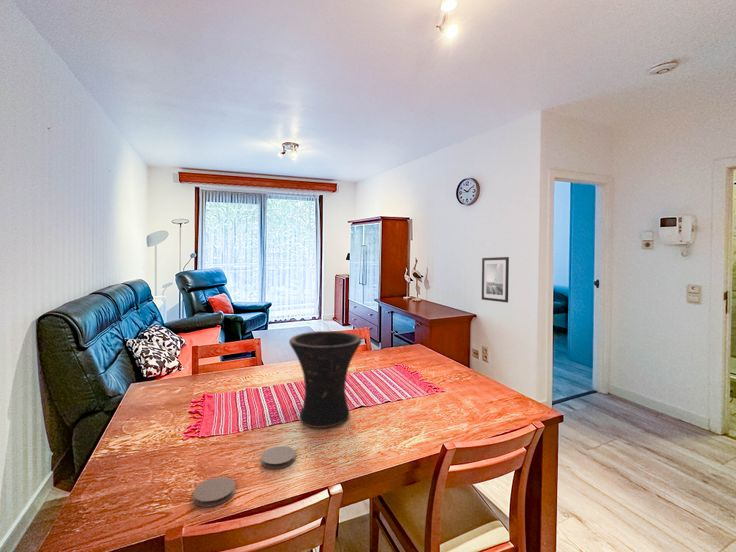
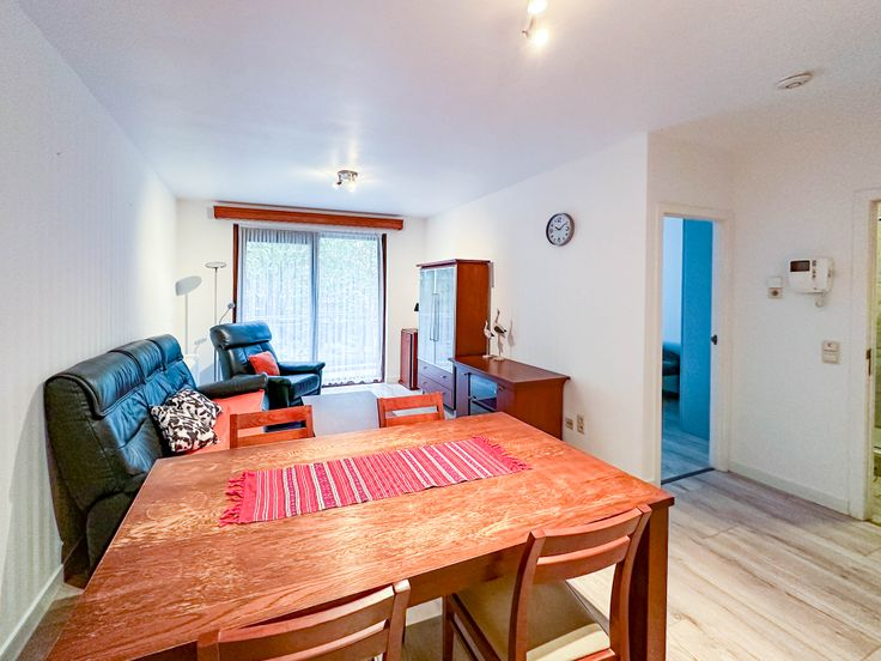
- coaster (214, 491)
- coaster (278, 456)
- wall art (494, 279)
- vase (325, 377)
